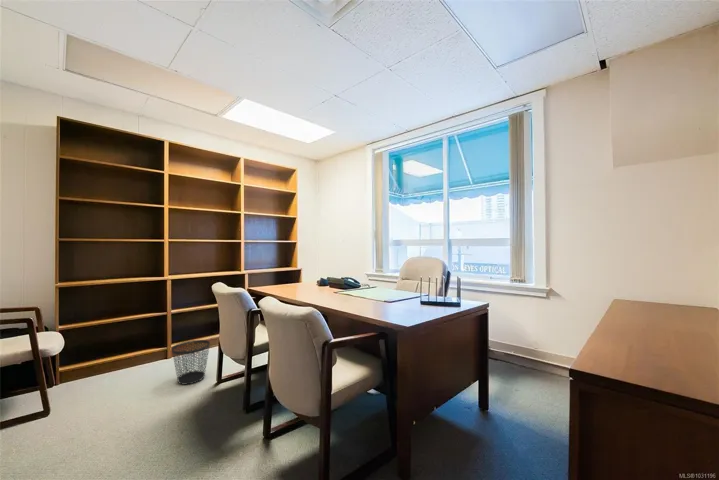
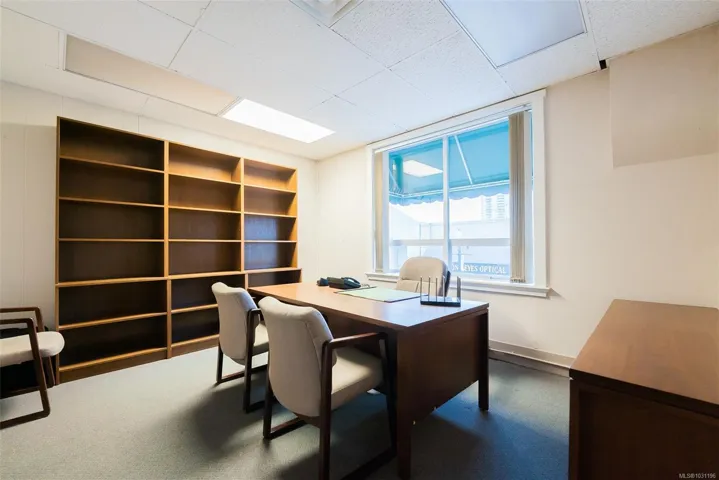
- wastebasket (191, 362)
